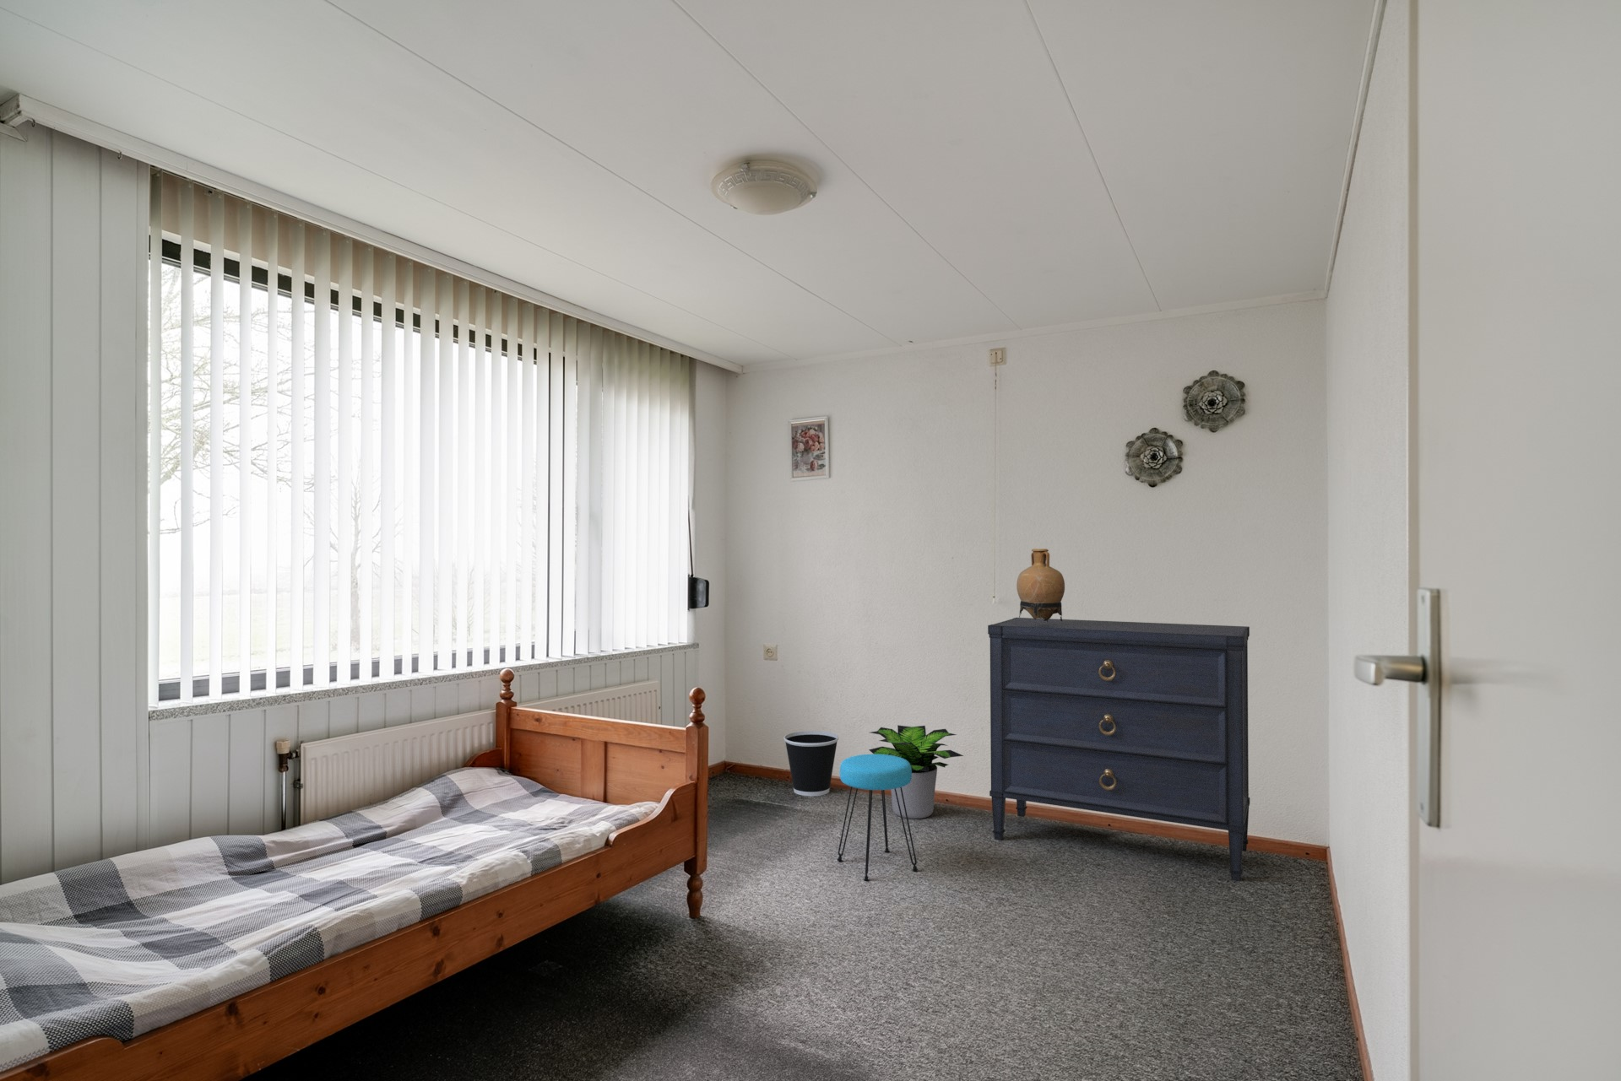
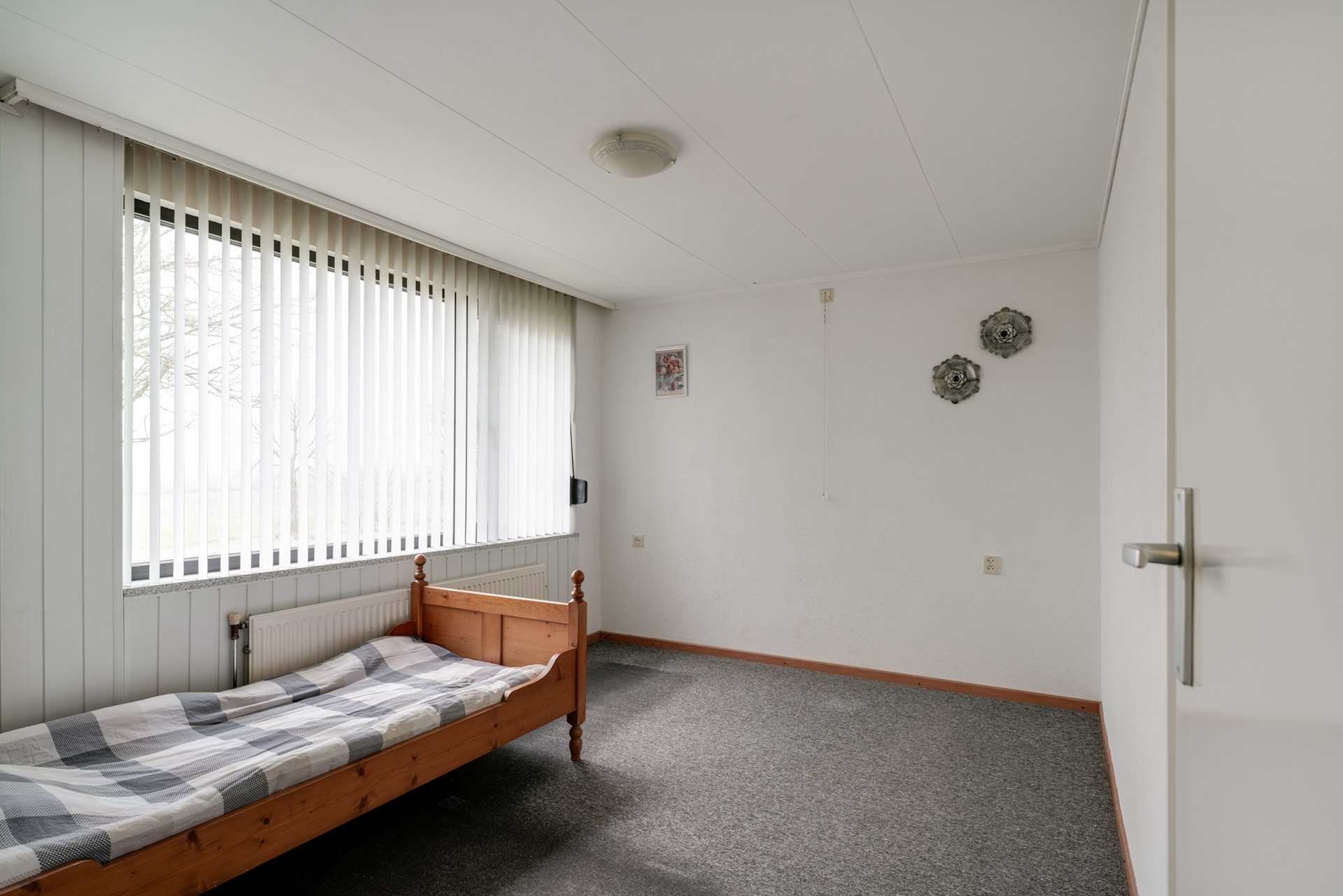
- vase (1040, 586)
- stool (870, 813)
- potted plant (917, 773)
- wastebasket (811, 764)
- dresser (1116, 735)
